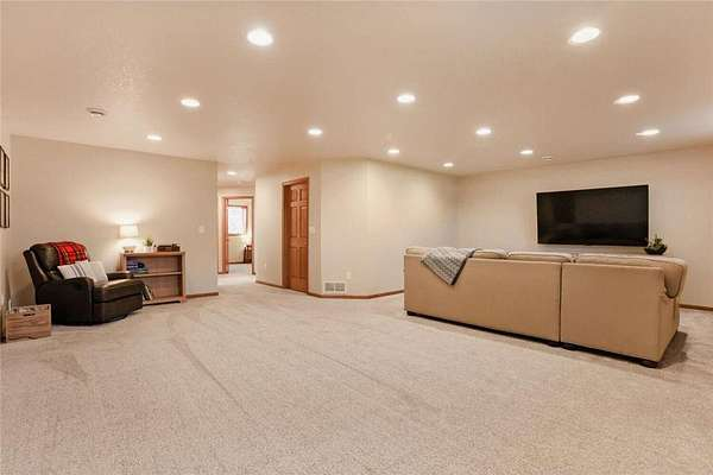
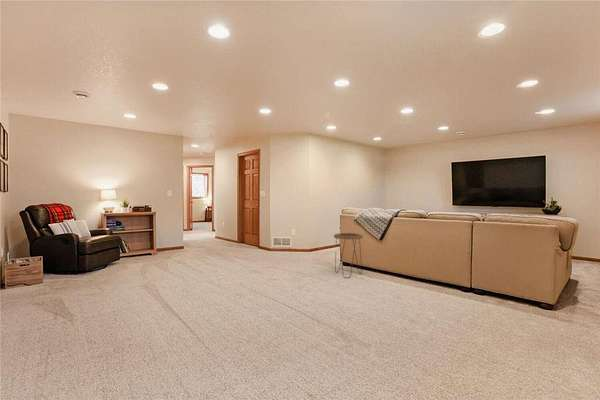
+ side table (353, 254)
